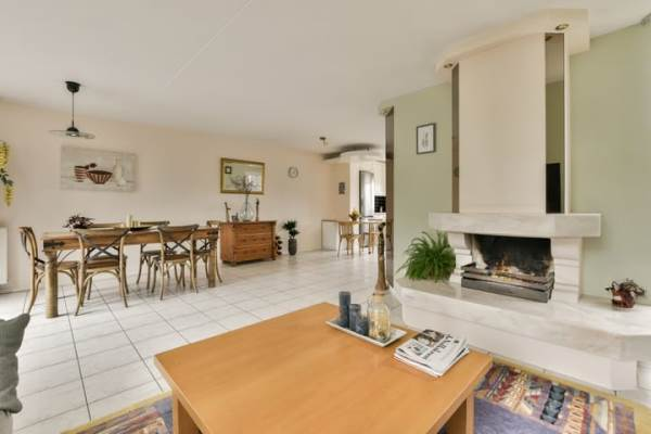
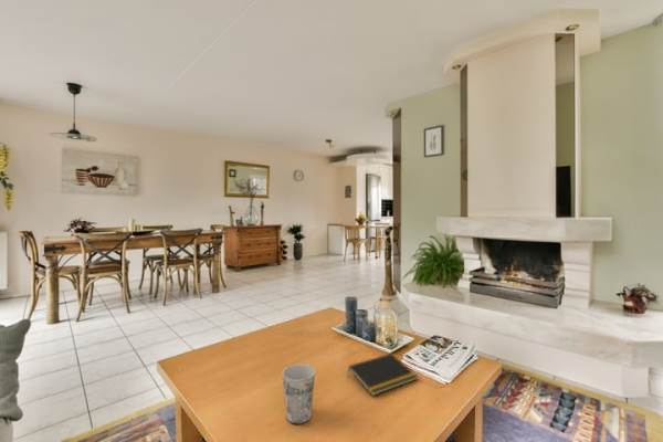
+ notepad (382, 372)
+ cup (298, 393)
